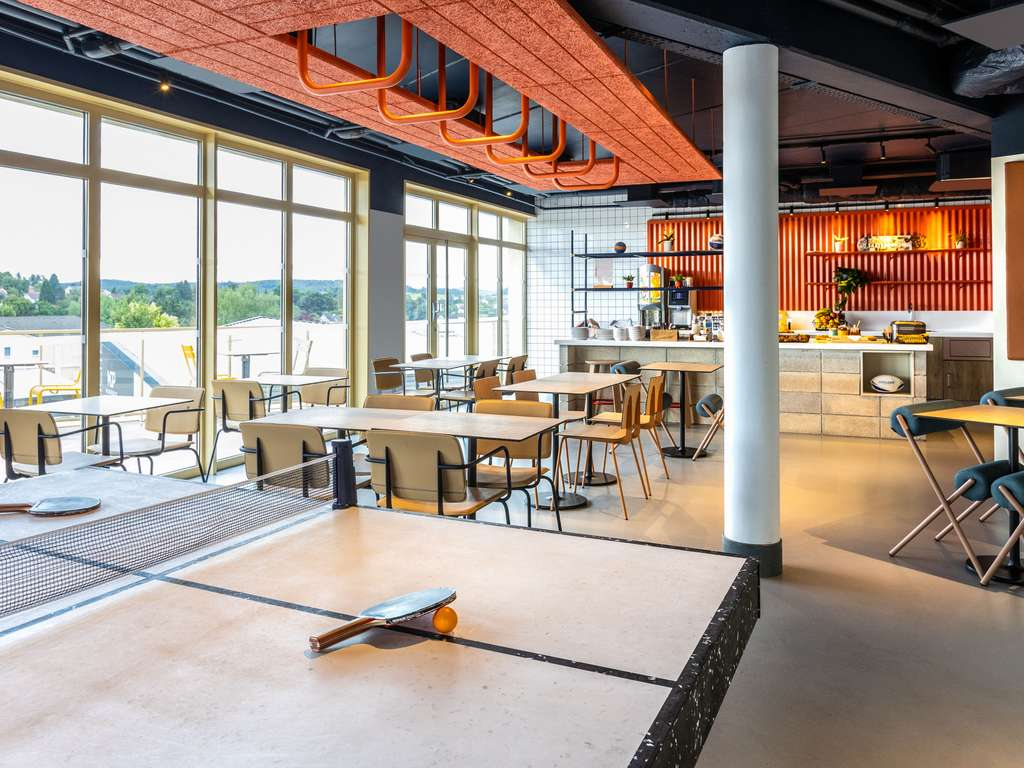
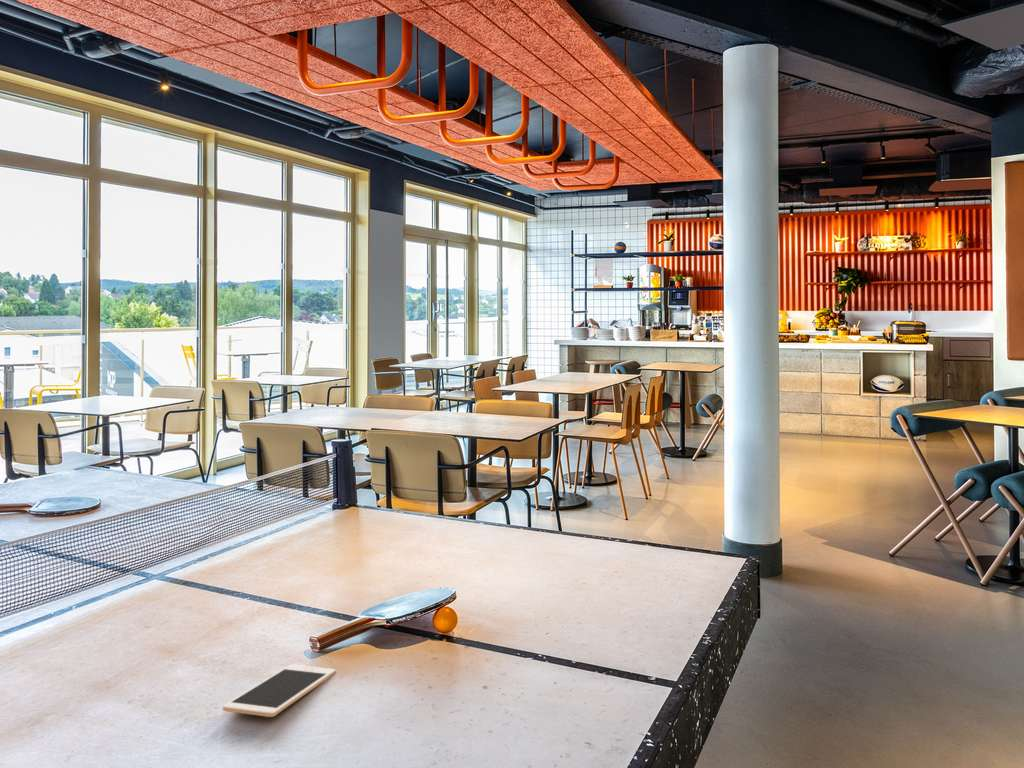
+ cell phone (282, 688)
